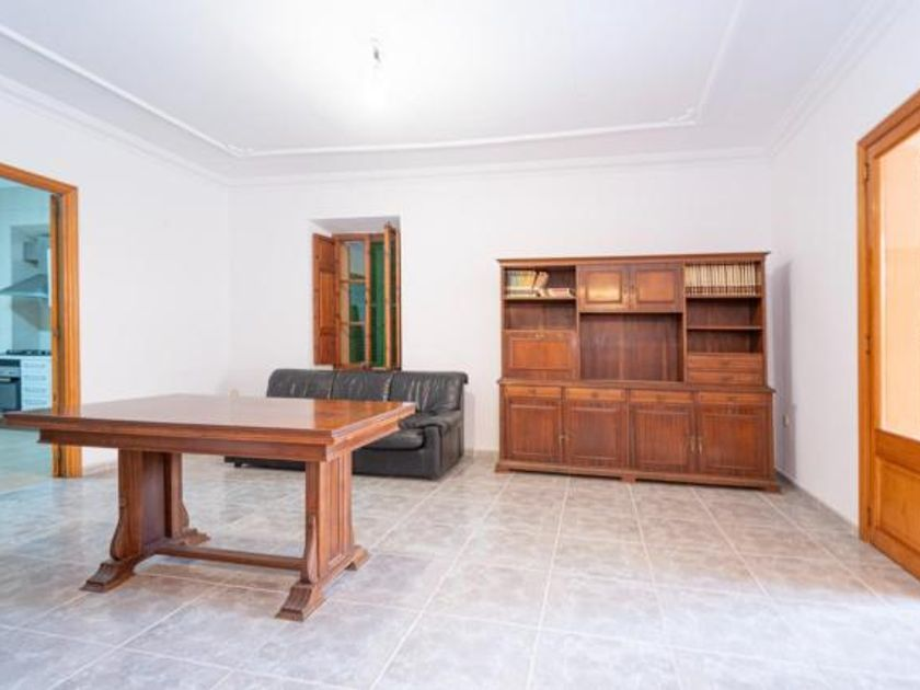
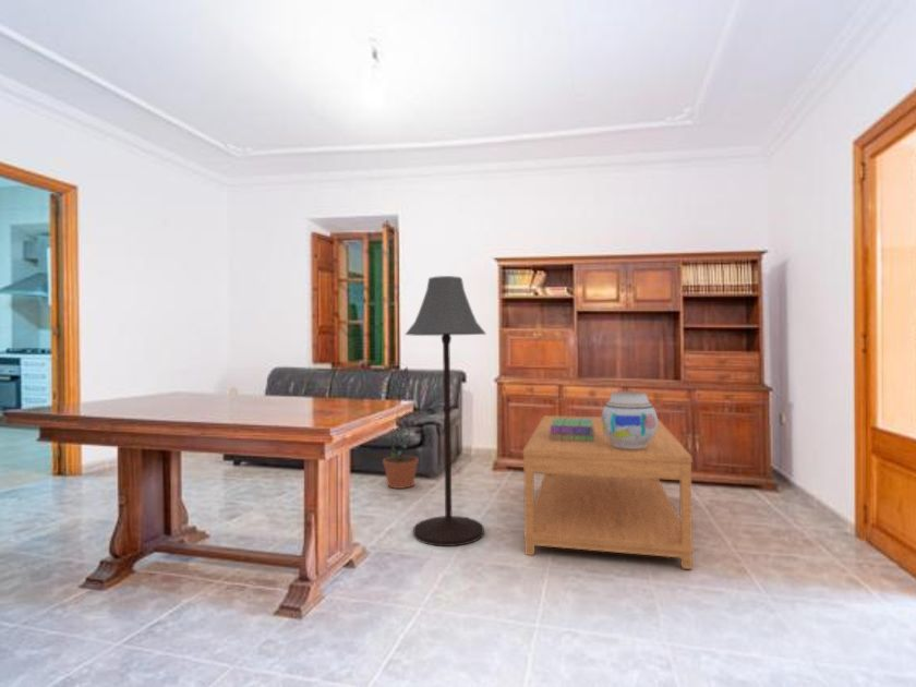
+ coffee table (601, 475)
+ floor lamp (447, 405)
+ decorative plant (400, 425)
+ stack of books (571, 429)
+ vase (628, 419)
